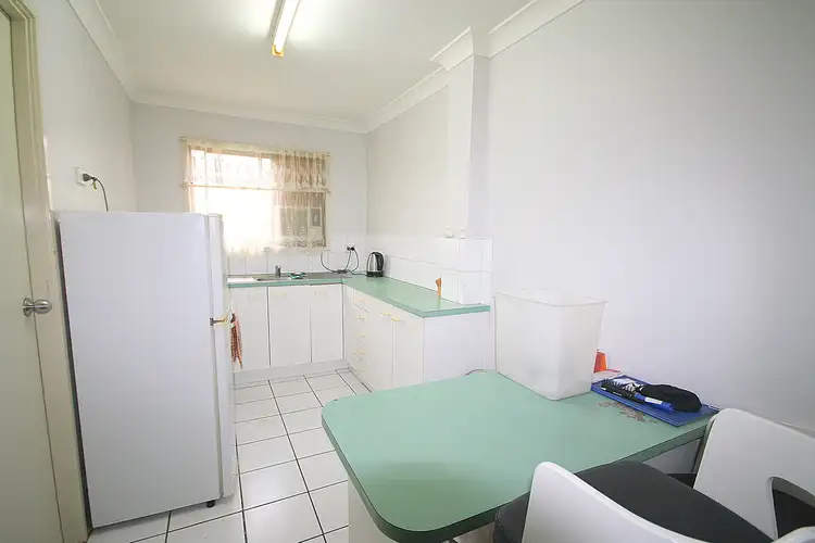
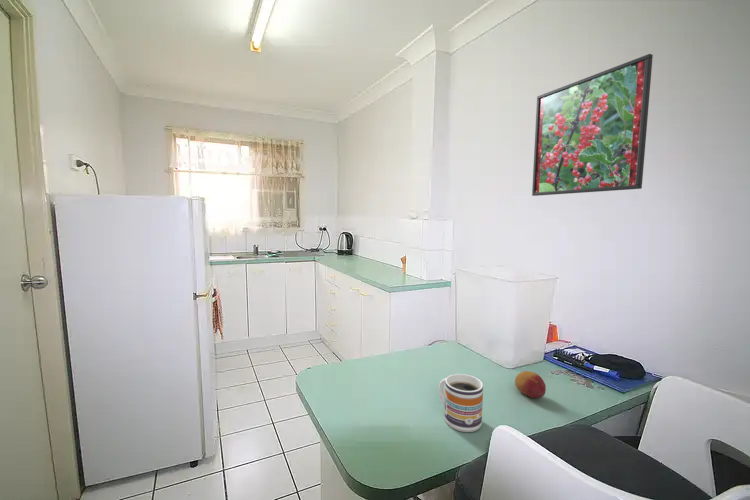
+ fruit (529, 383)
+ mug (461, 399)
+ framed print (582, 136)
